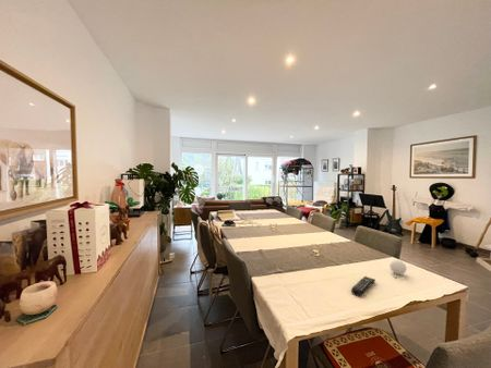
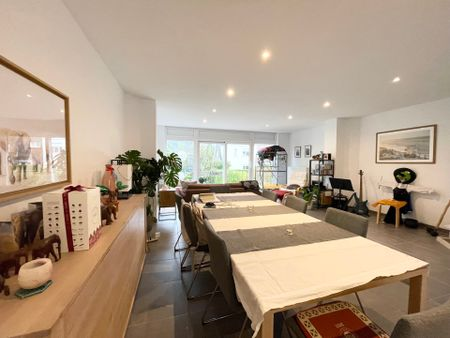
- candle (397, 268)
- remote control (363, 284)
